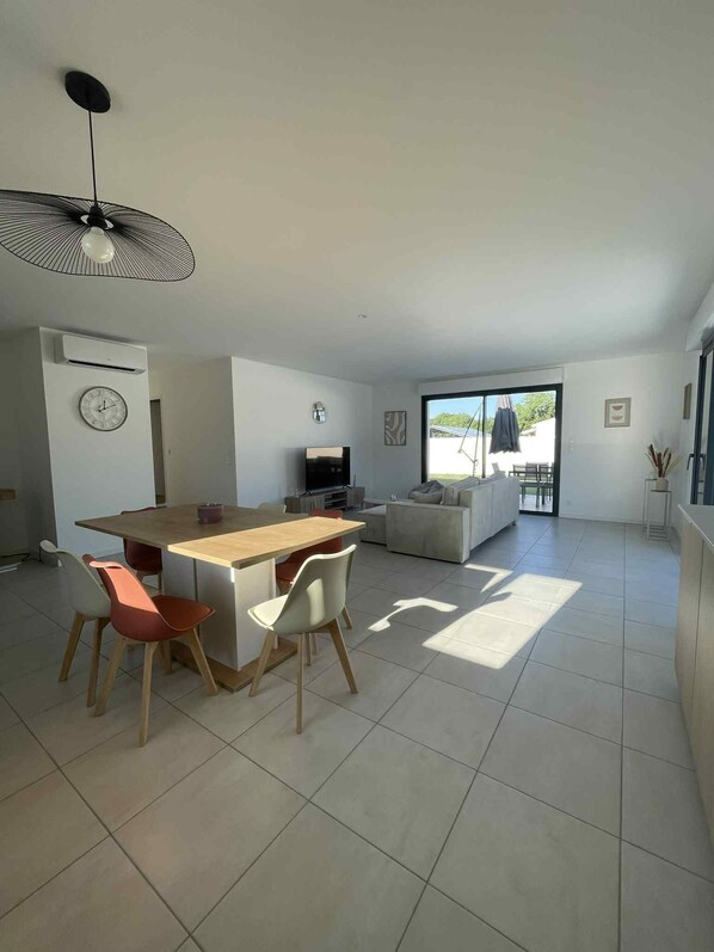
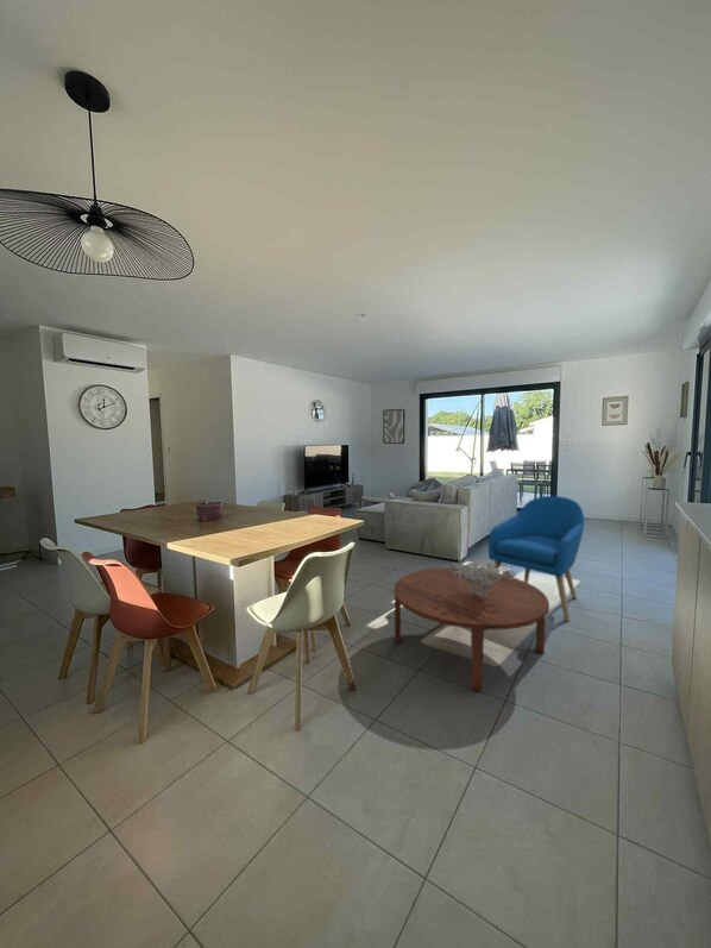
+ coffee table (466, 617)
+ armchair (540, 548)
+ decorative bowl (479, 578)
